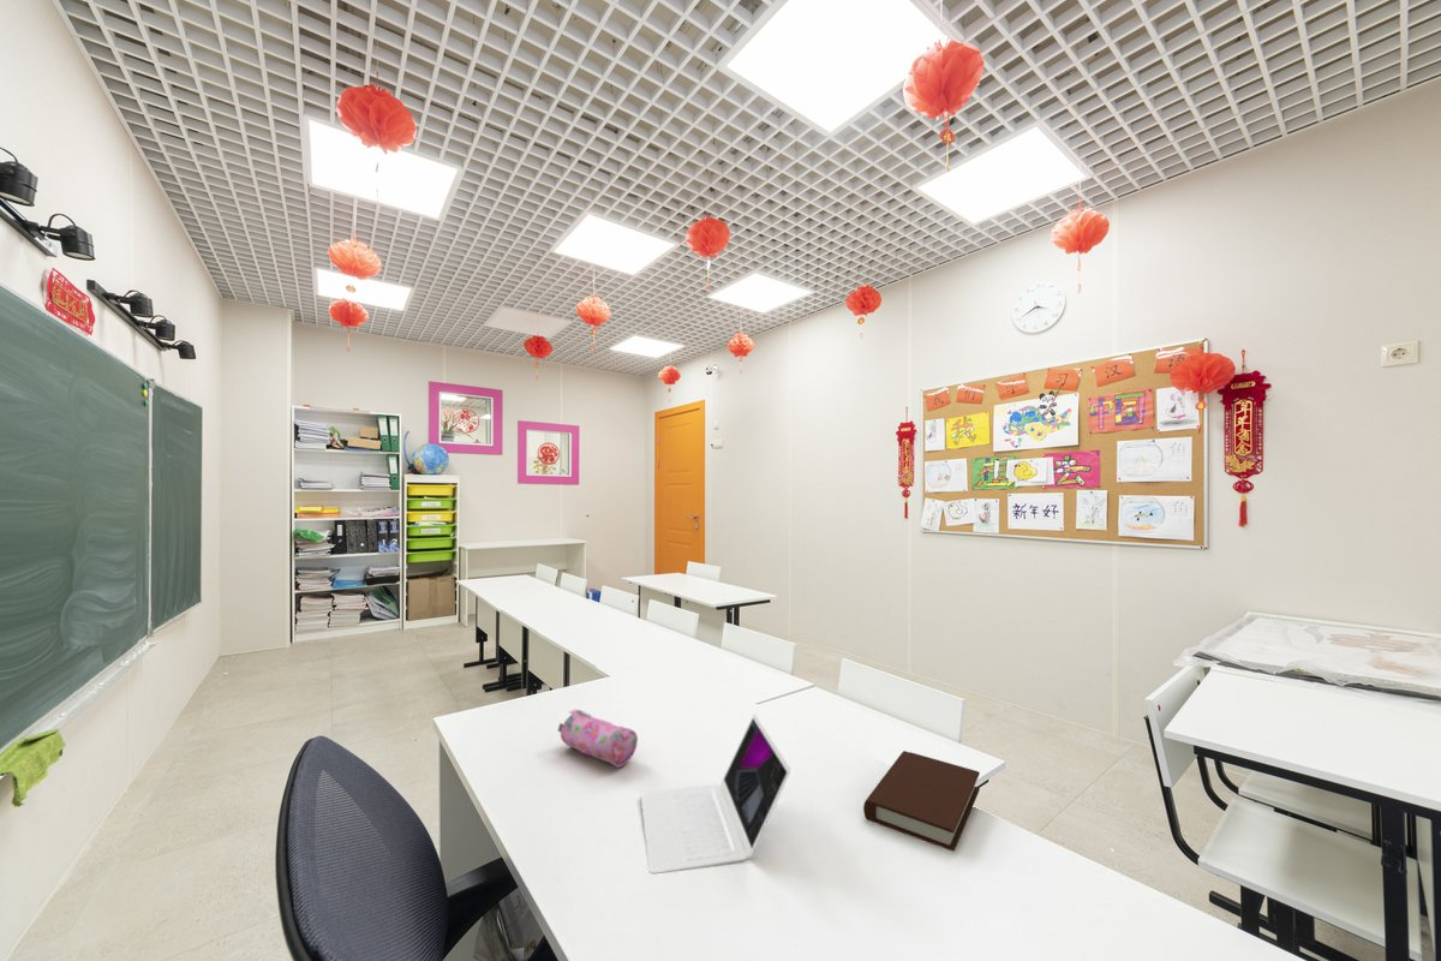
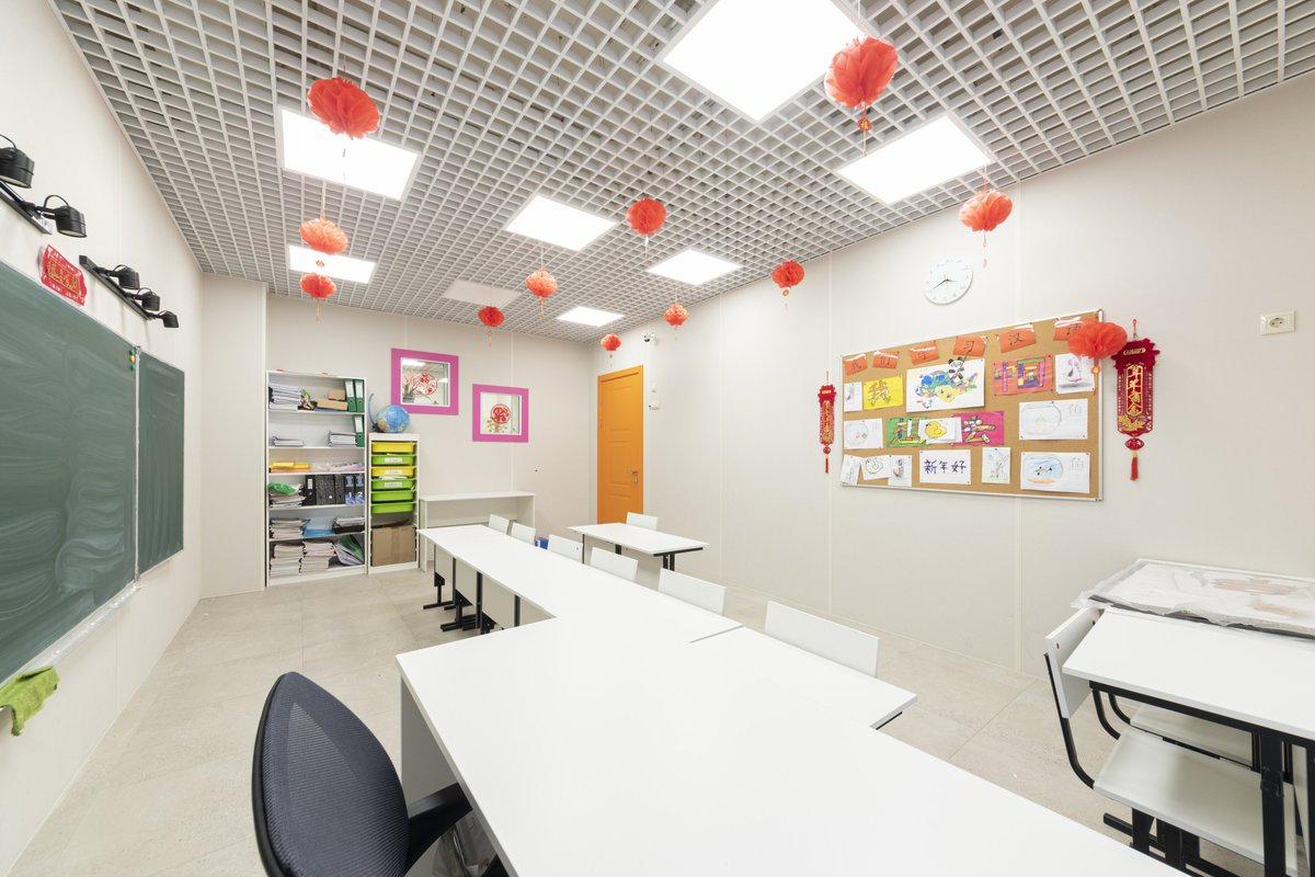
- laptop (710, 784)
- pencil case (597, 735)
- book (923, 794)
